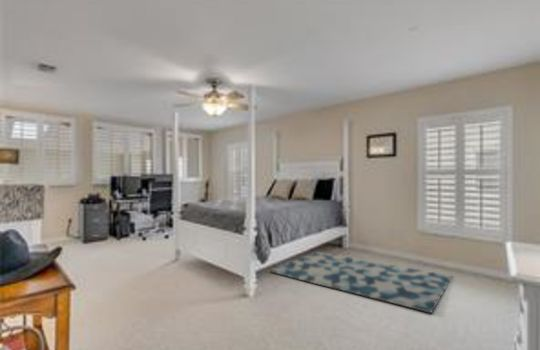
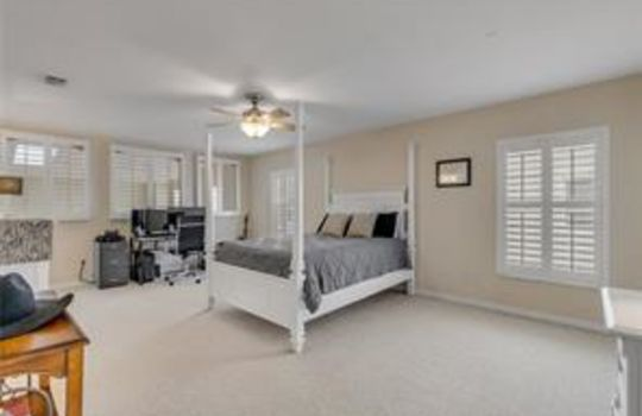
- rug (358, 273)
